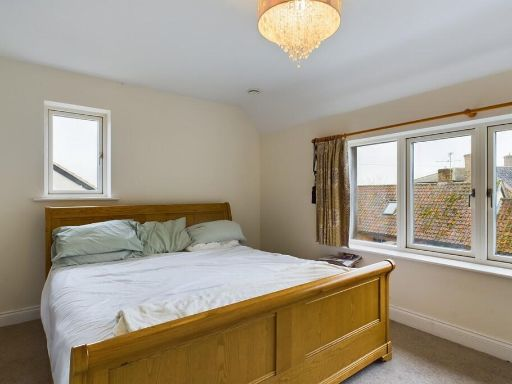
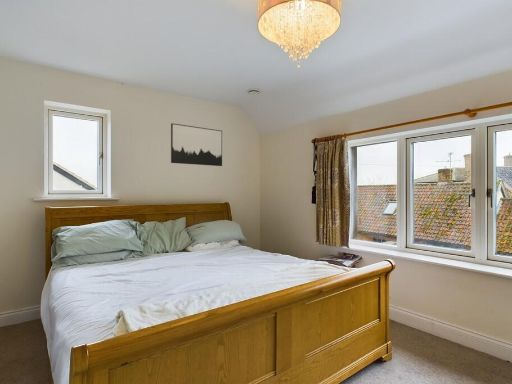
+ wall art (197, 145)
